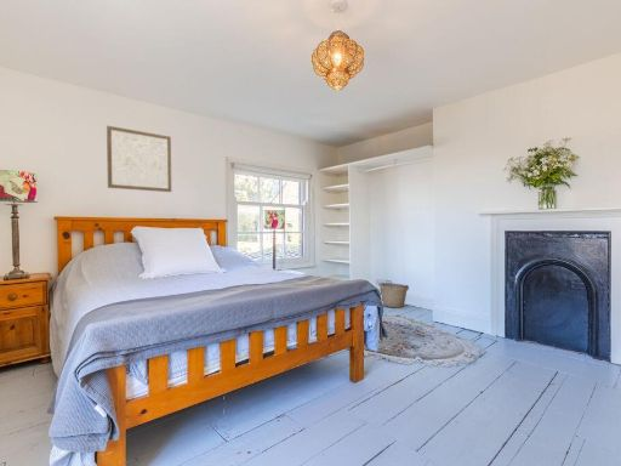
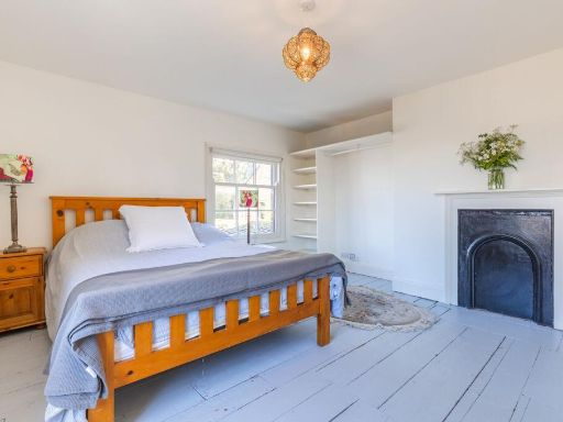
- wall art (138, 161)
- basket (393, 294)
